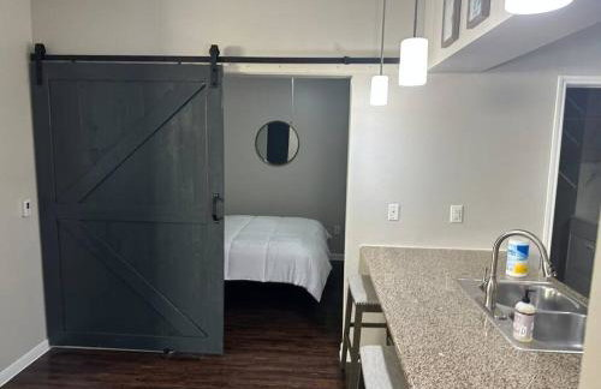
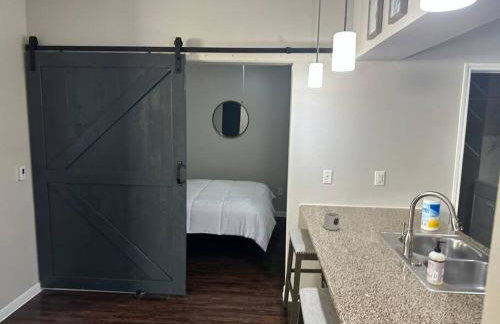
+ mug (331, 220)
